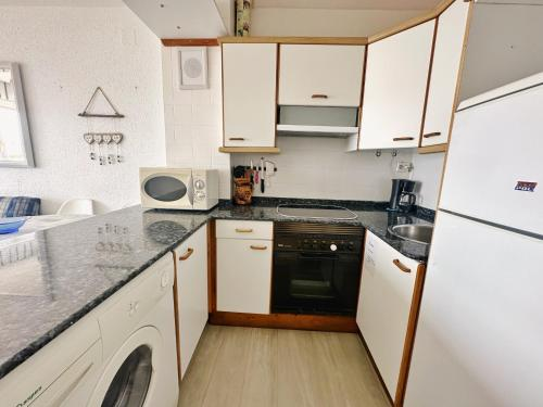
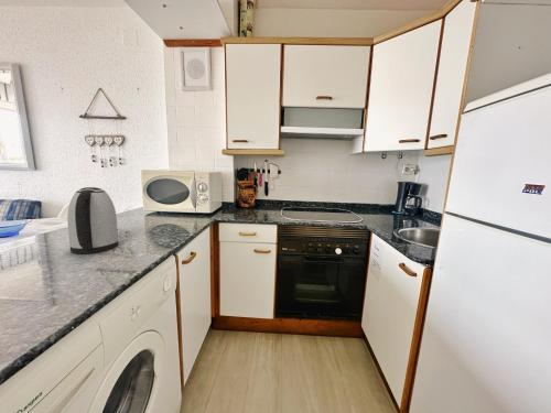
+ kettle (90, 219)
